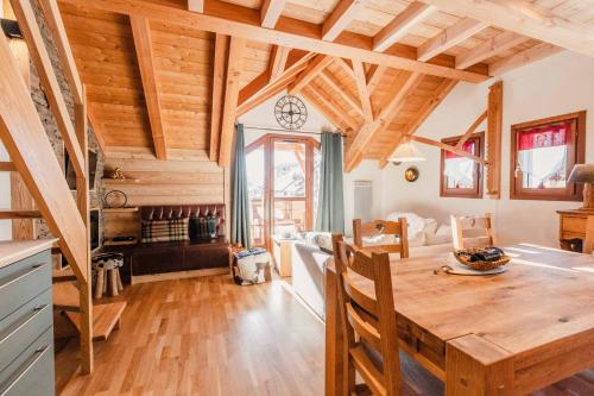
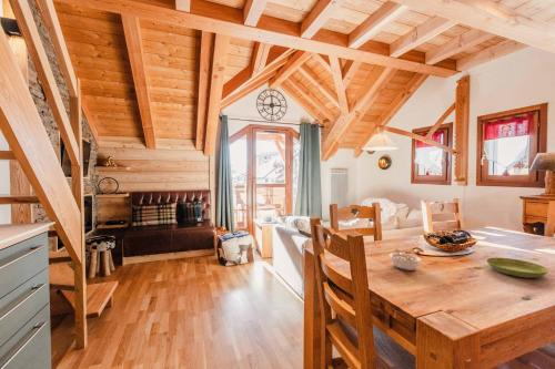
+ saucer (515, 267)
+ legume (403, 260)
